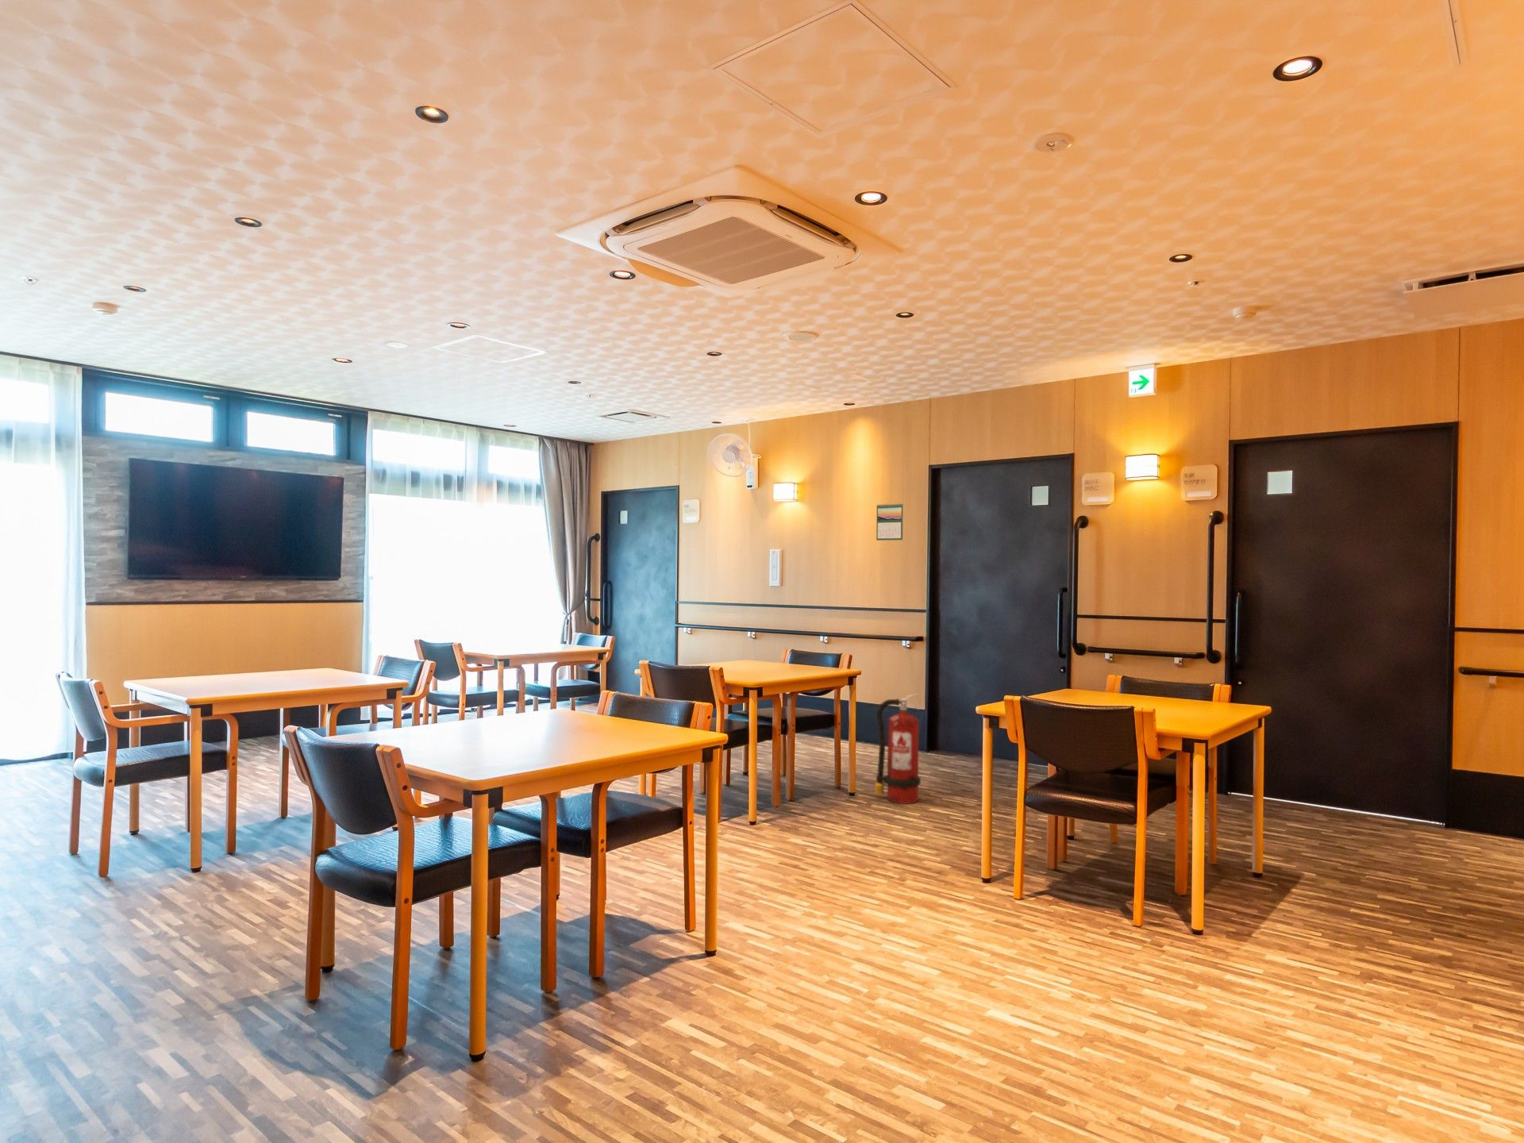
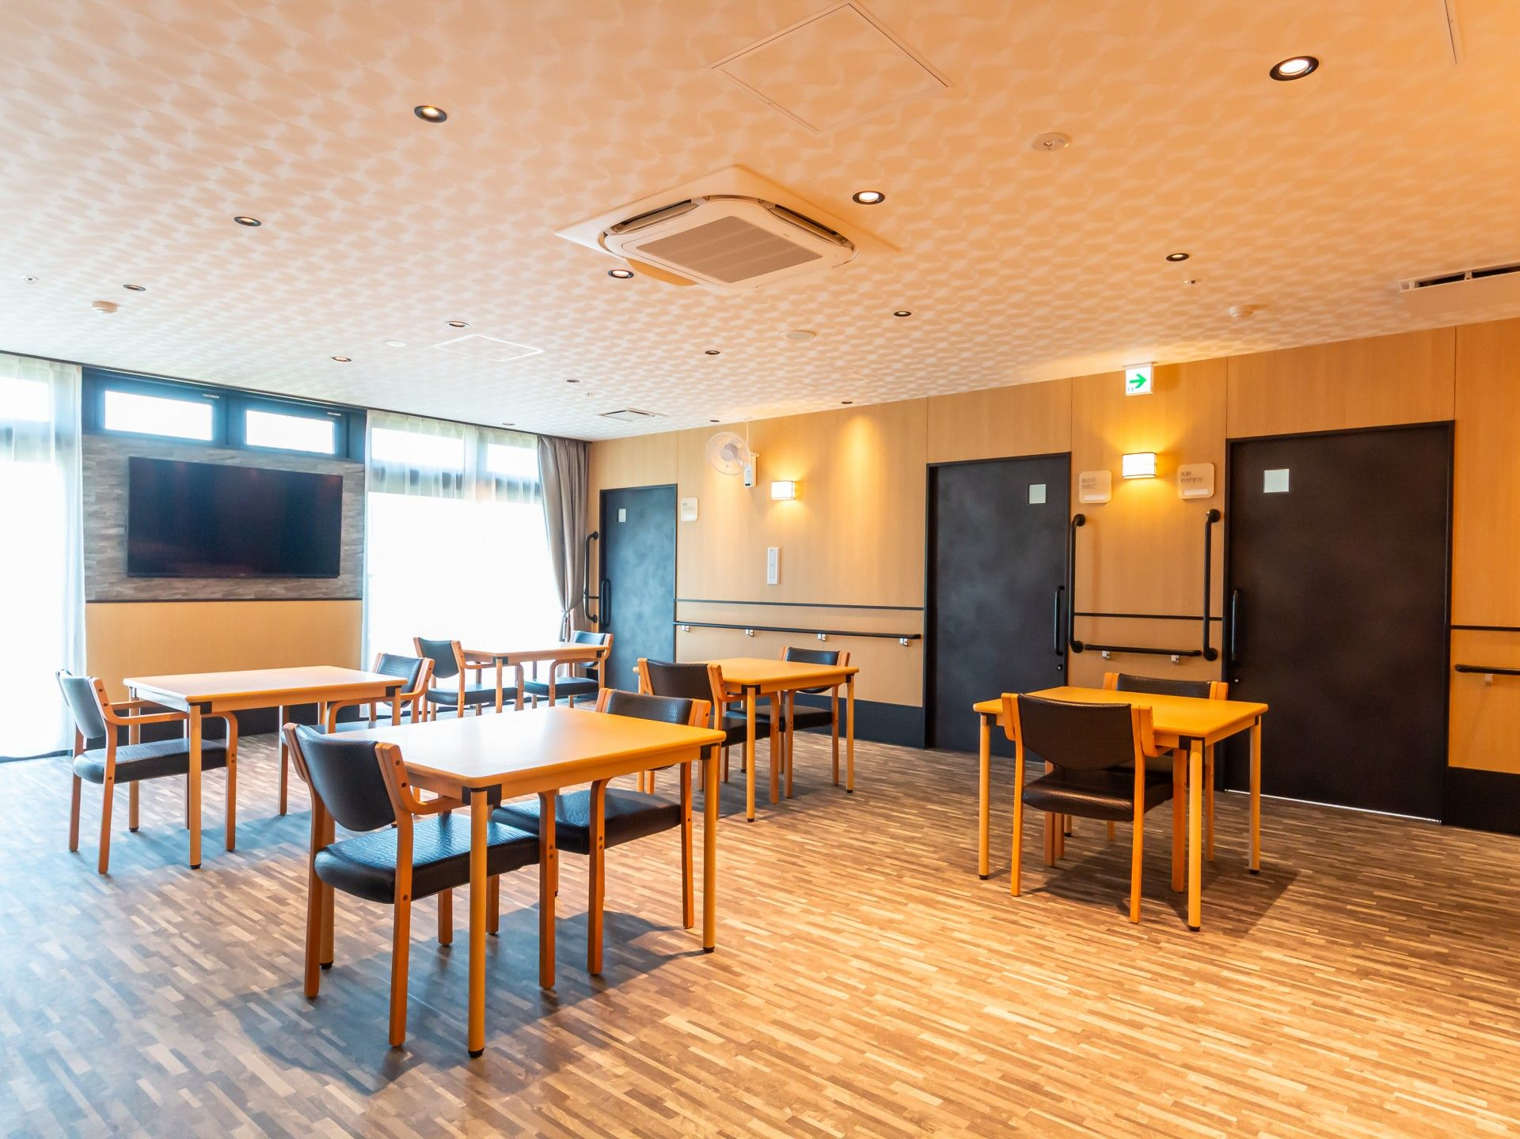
- calendar (889, 521)
- fire extinguisher (898, 746)
